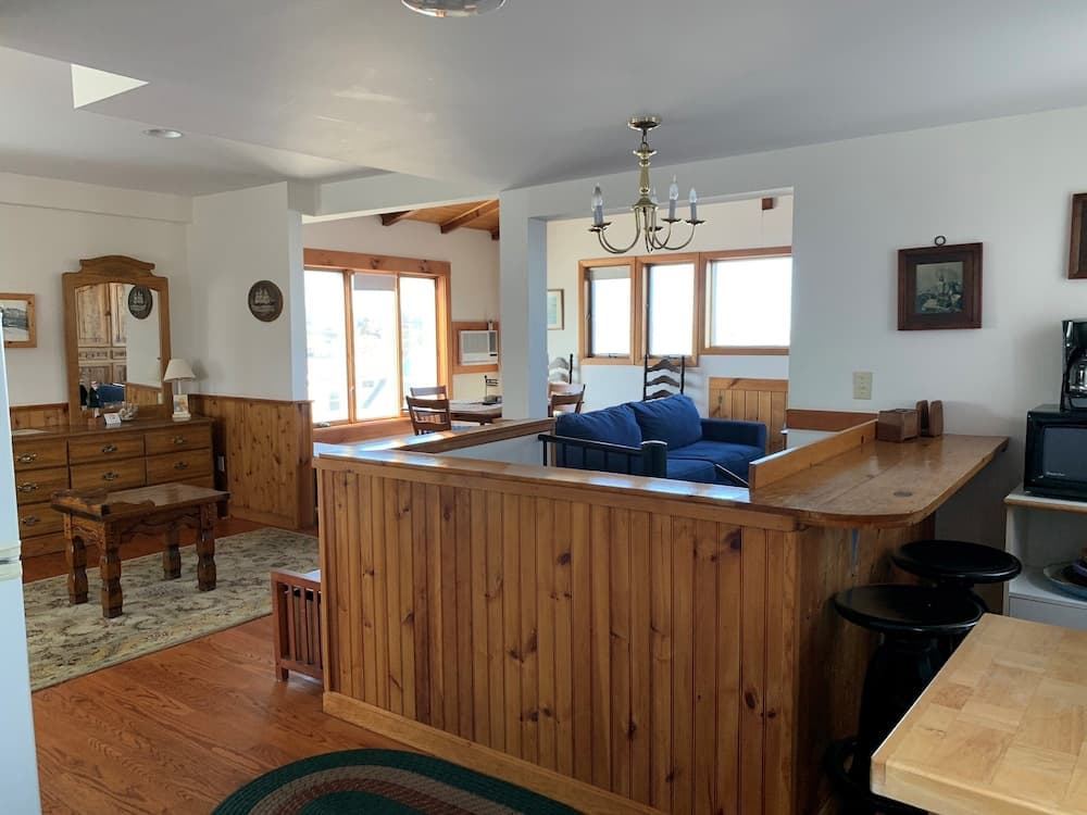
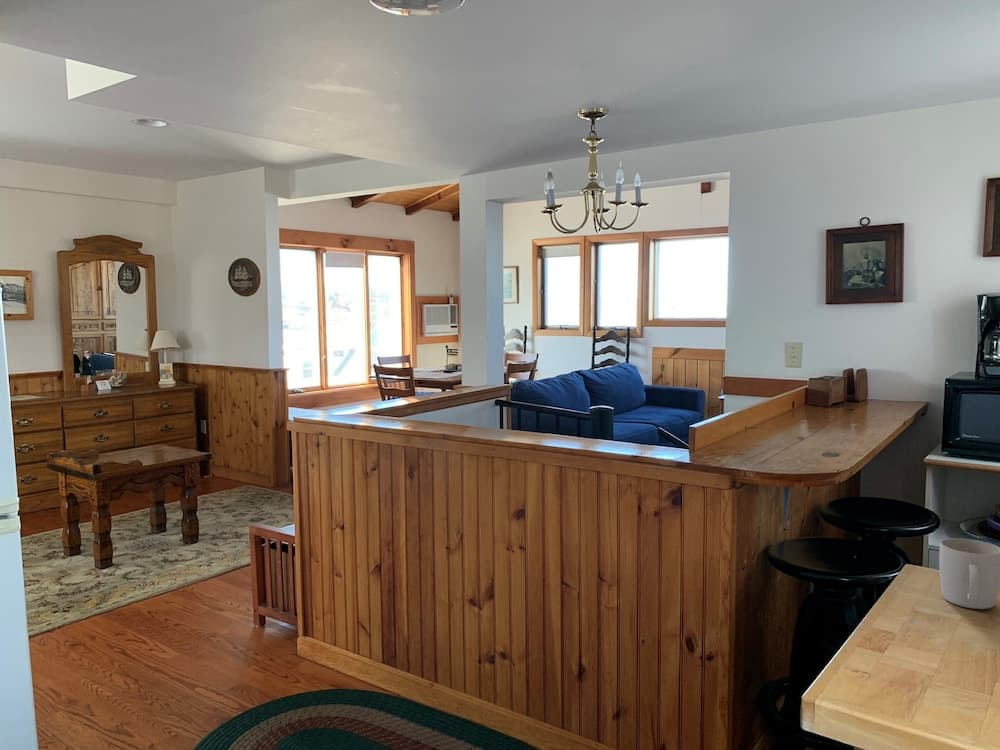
+ mug (970, 576)
